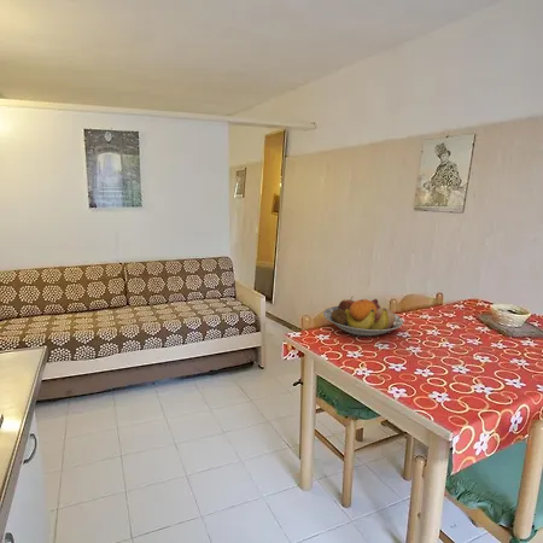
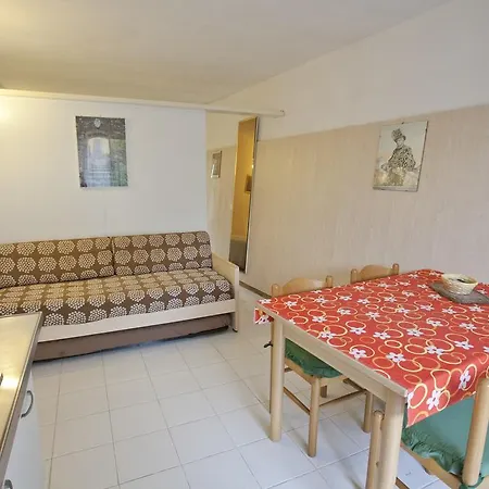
- fruit bowl (362, 313)
